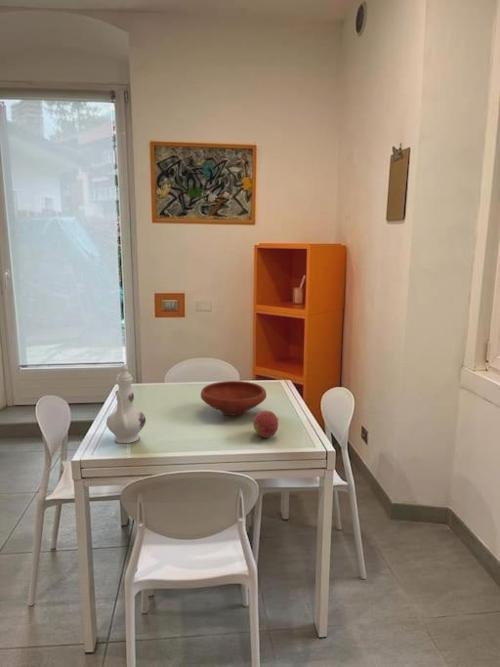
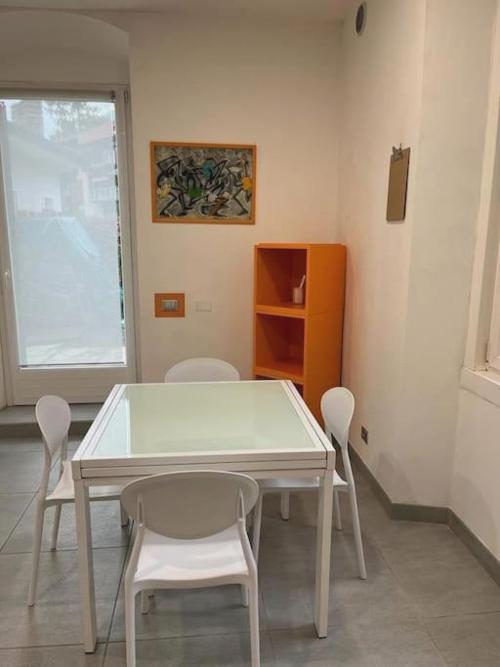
- bowl (233, 400)
- fruit (265, 423)
- chinaware (124, 404)
